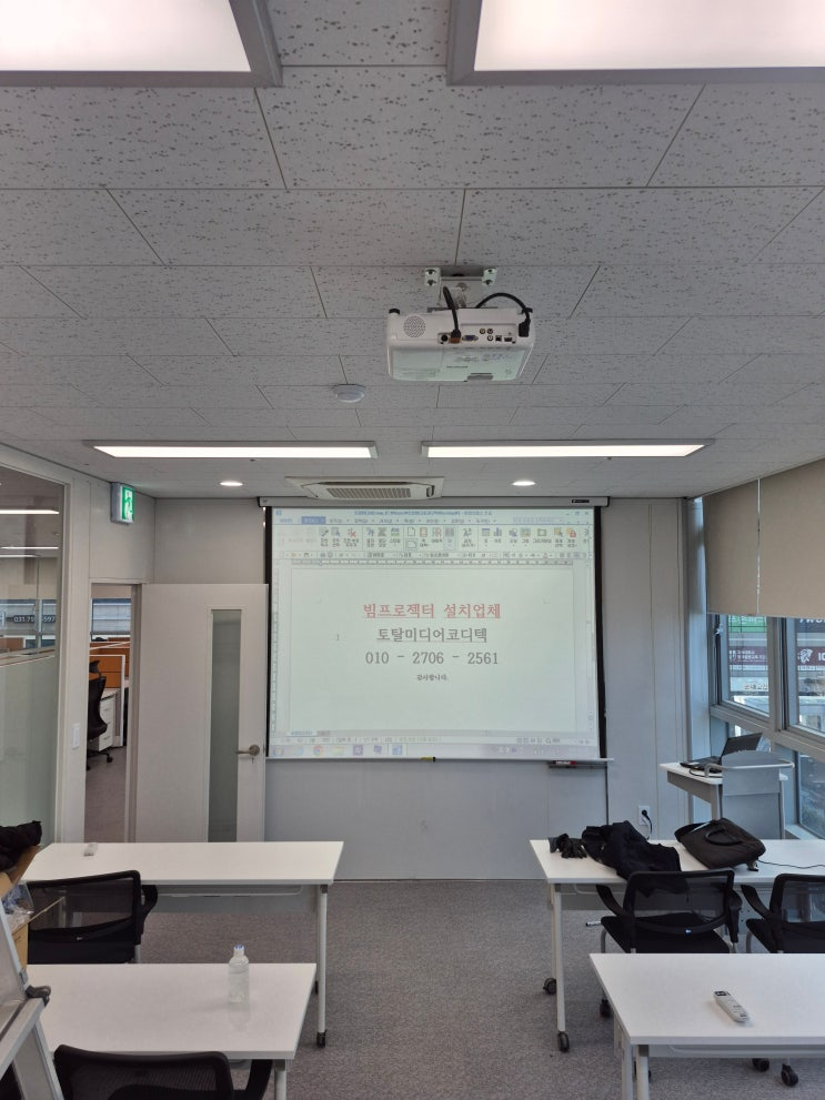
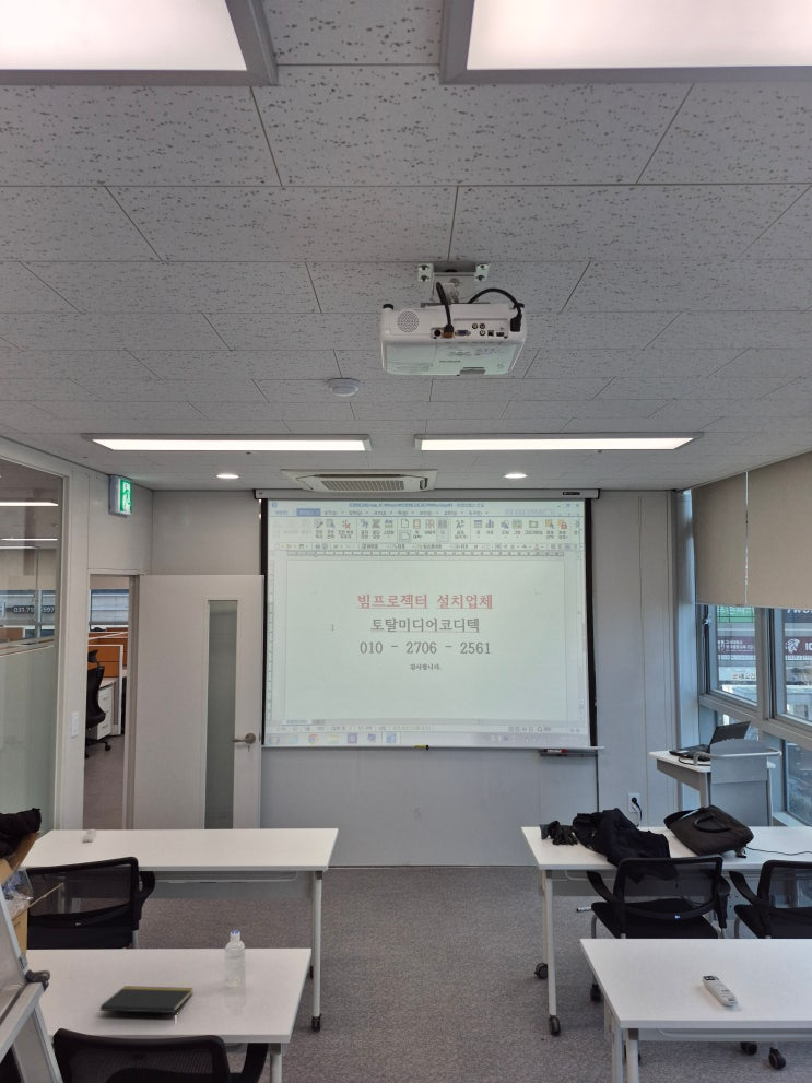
+ notepad (148, 999)
